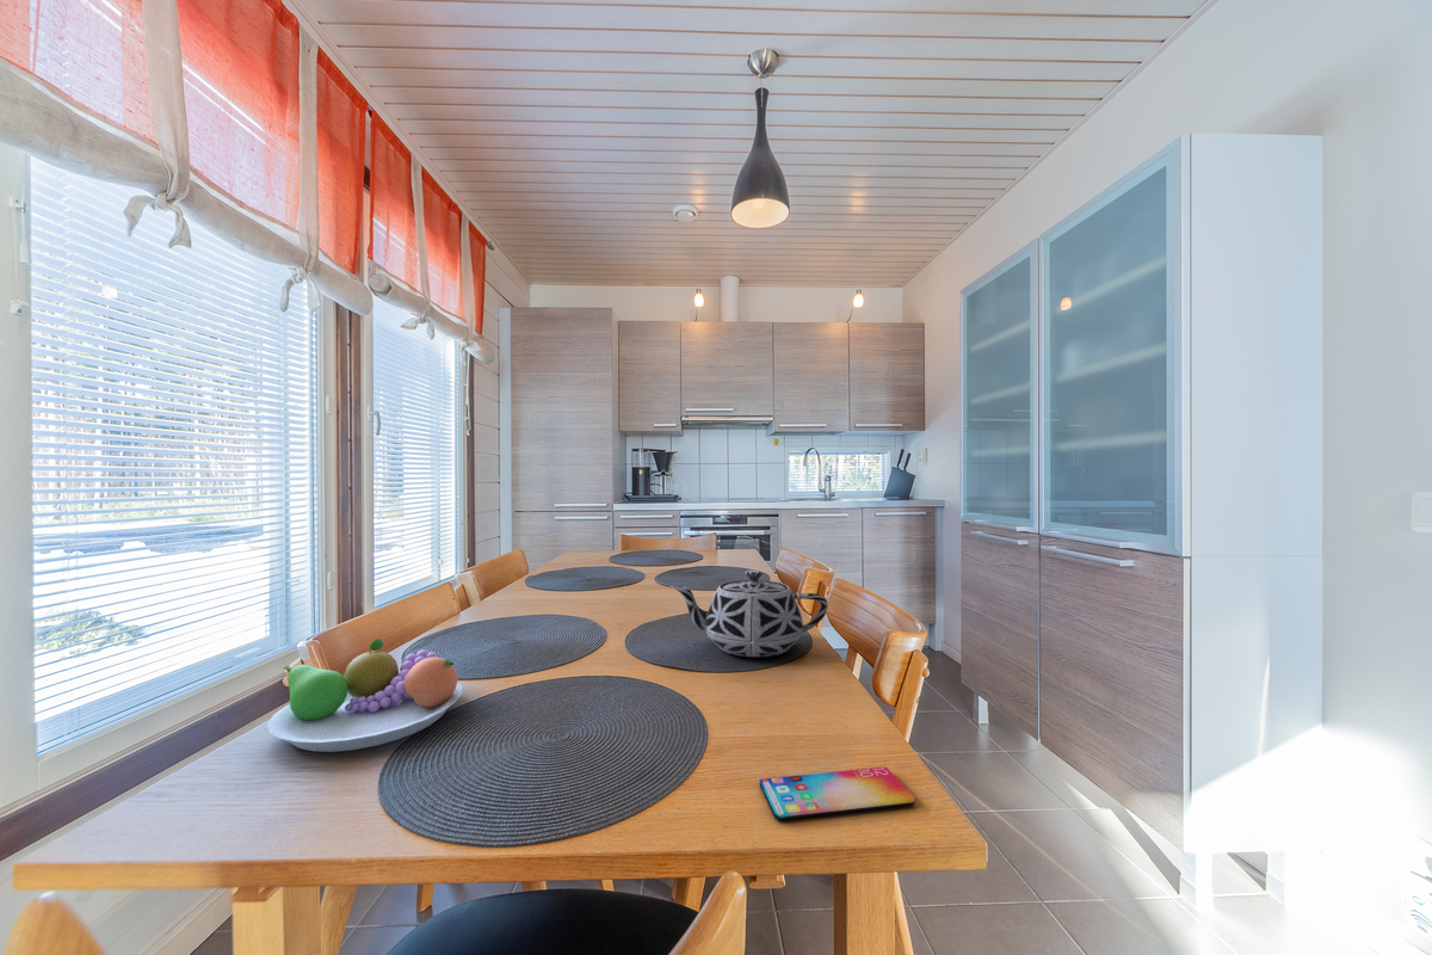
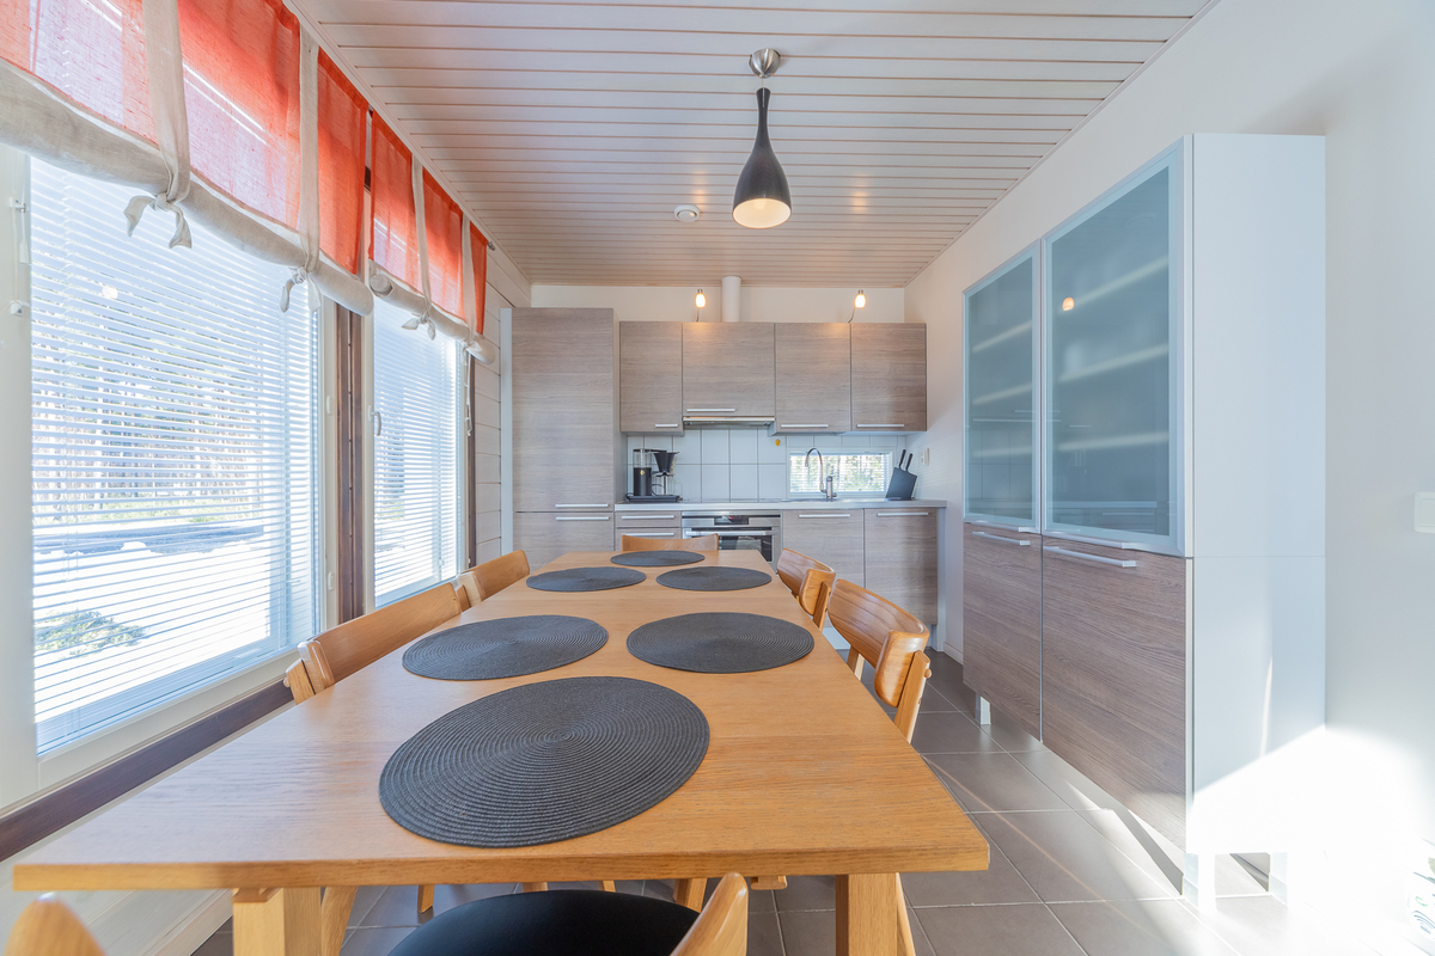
- smartphone (834, 790)
- teapot (748, 609)
- fruit bowl (368, 685)
